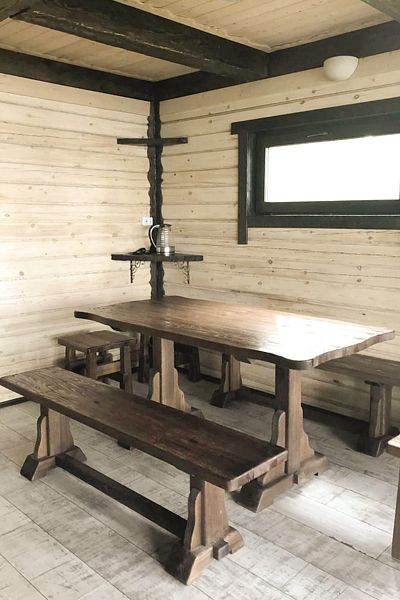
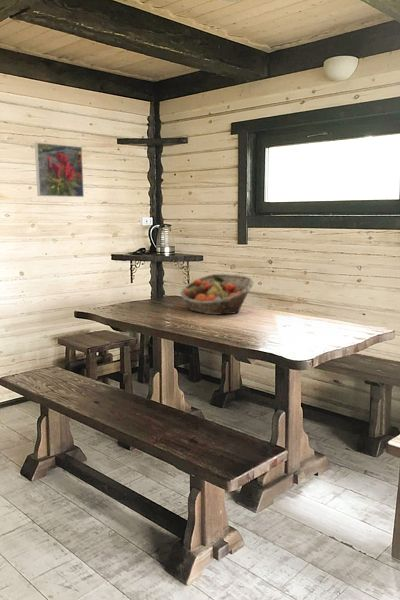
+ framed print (60, 170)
+ fruit basket (216, 293)
